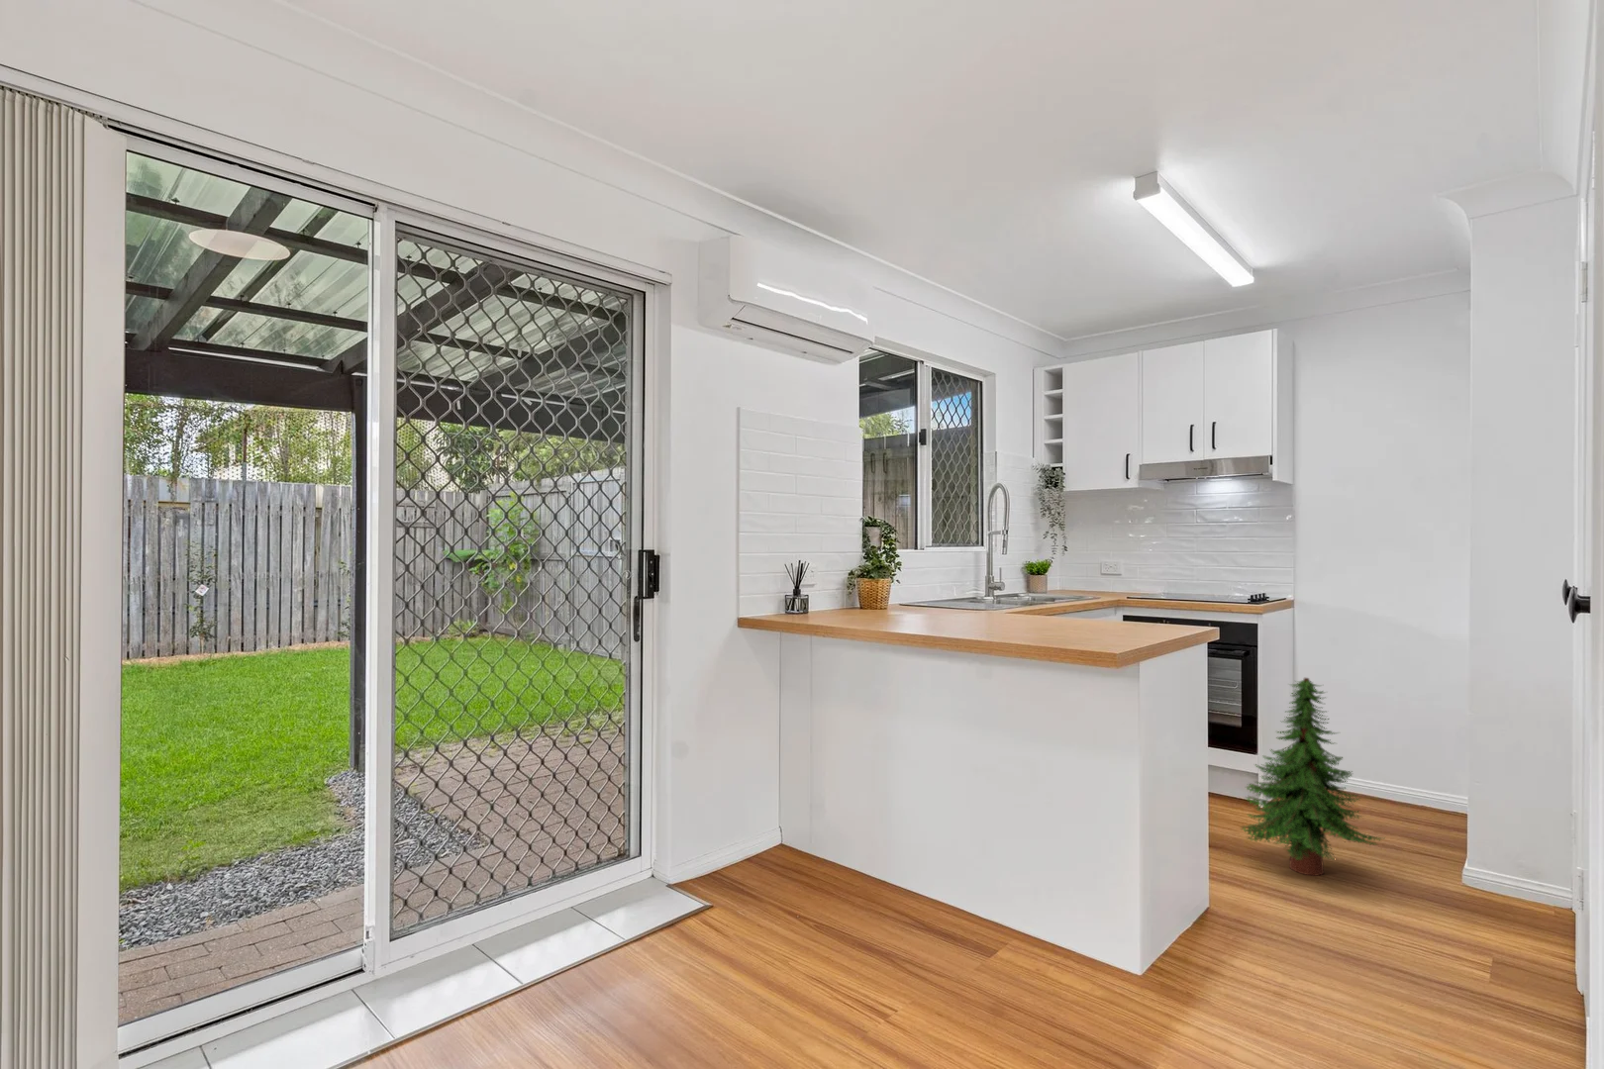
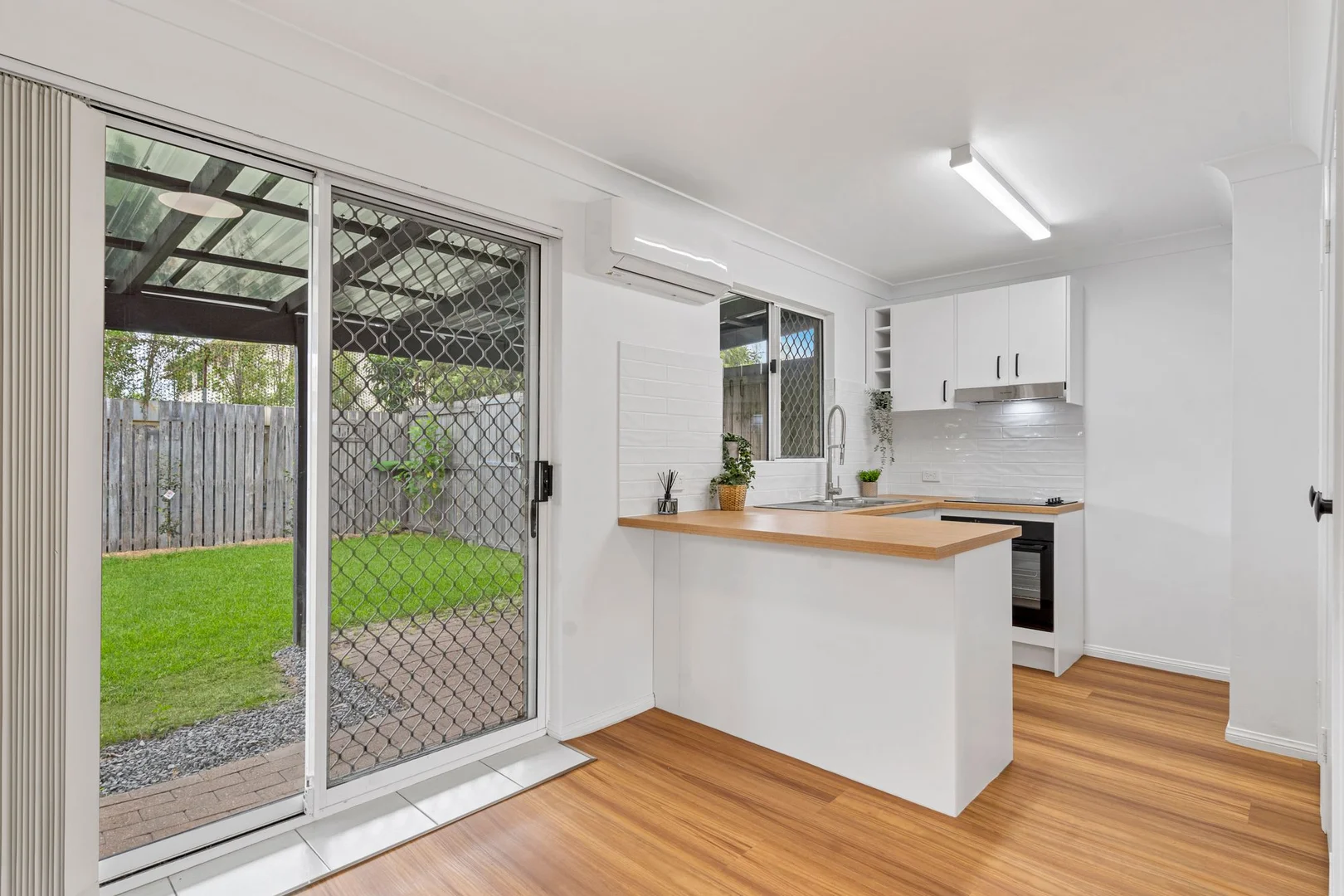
- tree (1306, 773)
